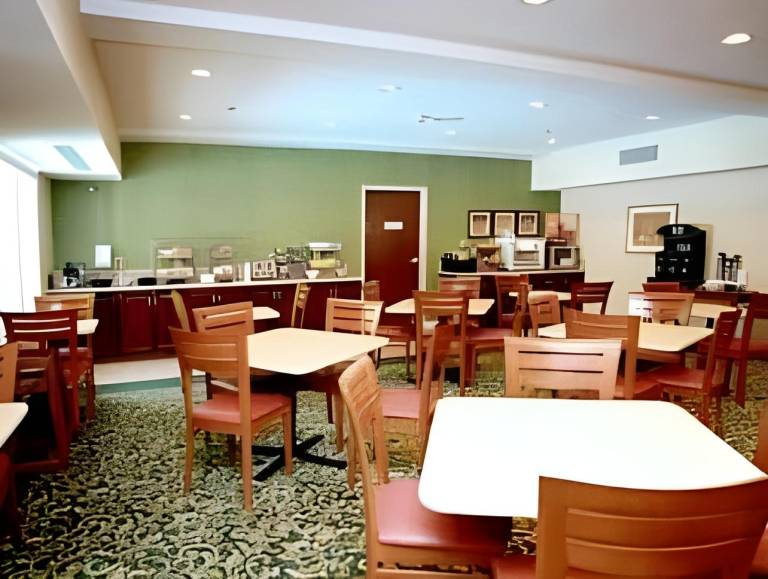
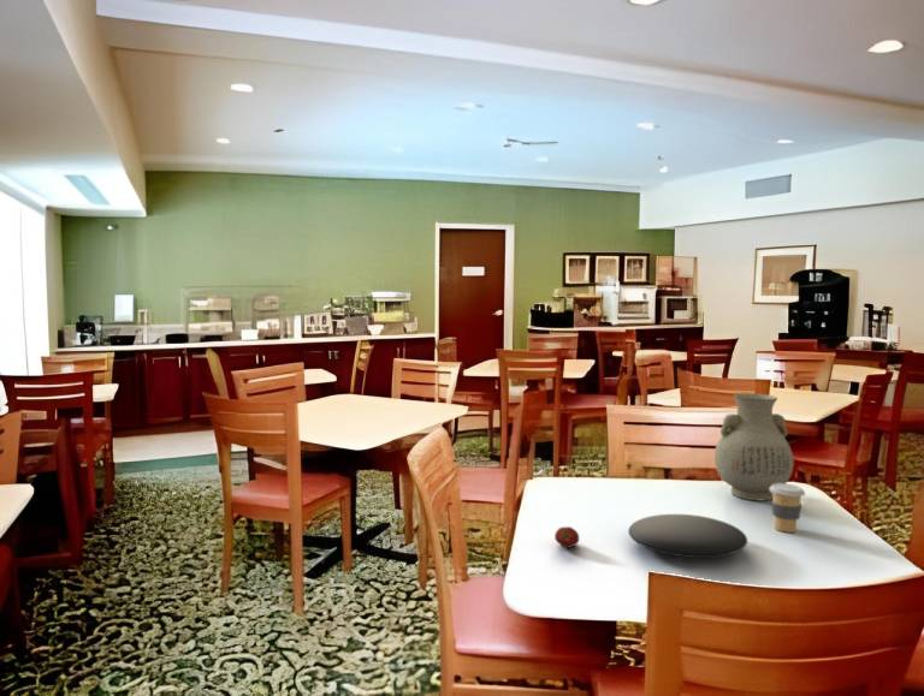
+ fruit (567, 536)
+ plate (686, 534)
+ vase (753, 445)
+ coffee cup (786, 507)
